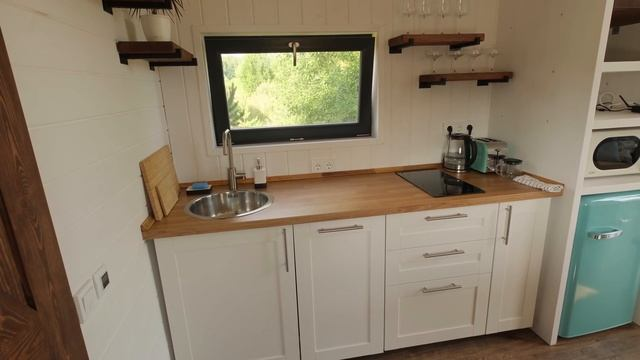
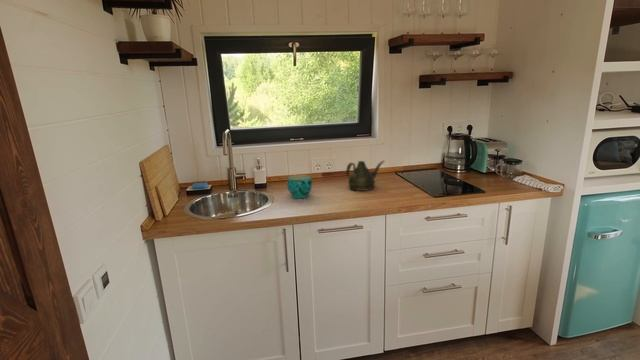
+ cup (301, 186)
+ teapot (366, 174)
